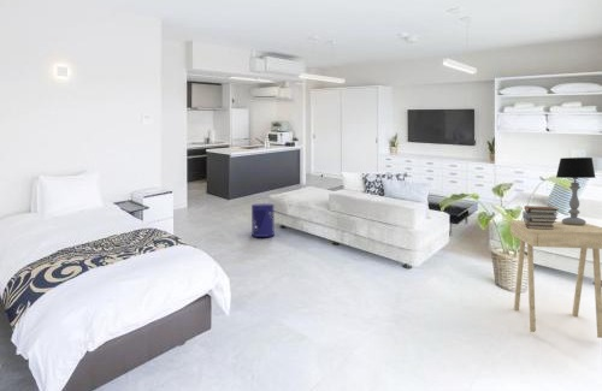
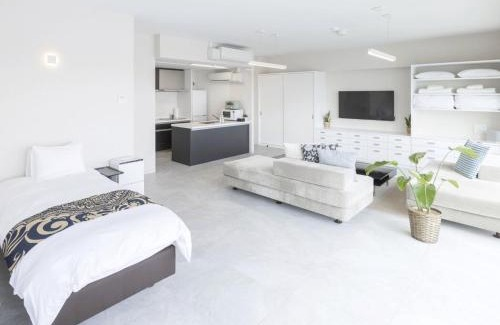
- table lamp (574, 190)
- book stack (539, 217)
- waste bin (262, 219)
- side table (577, 276)
